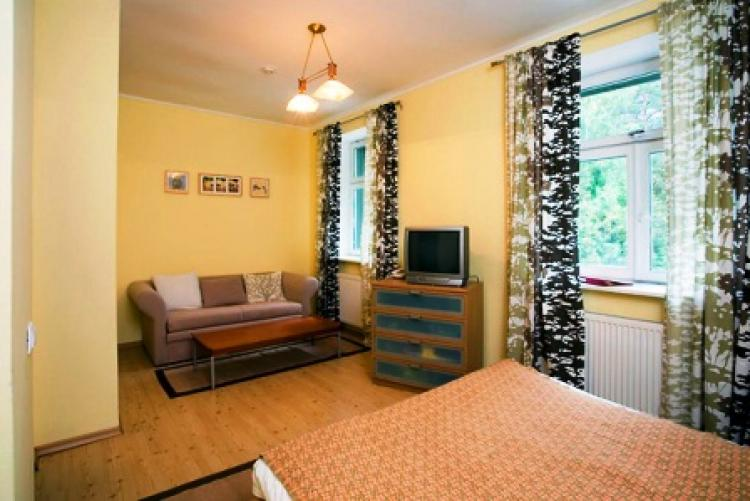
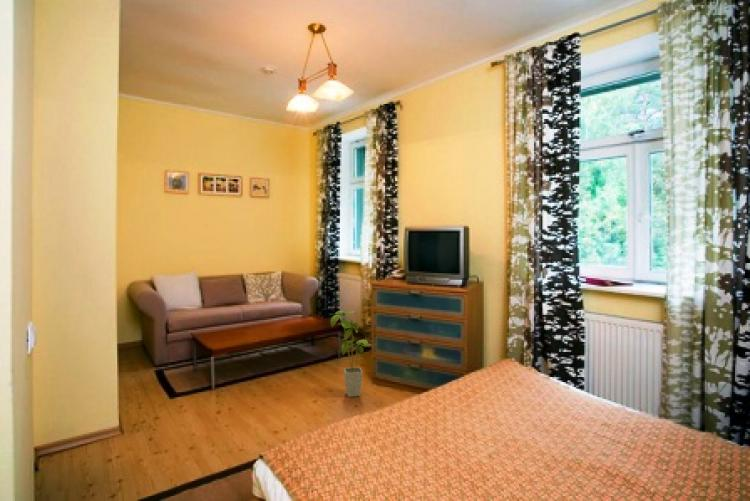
+ house plant (352, 354)
